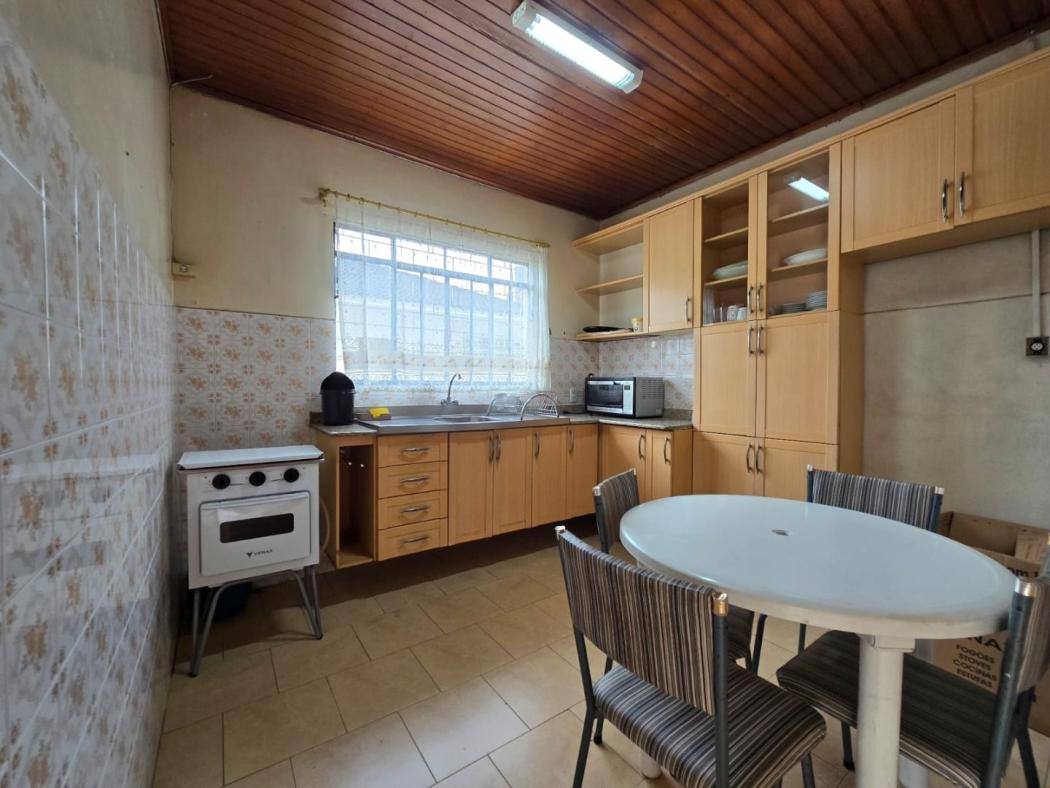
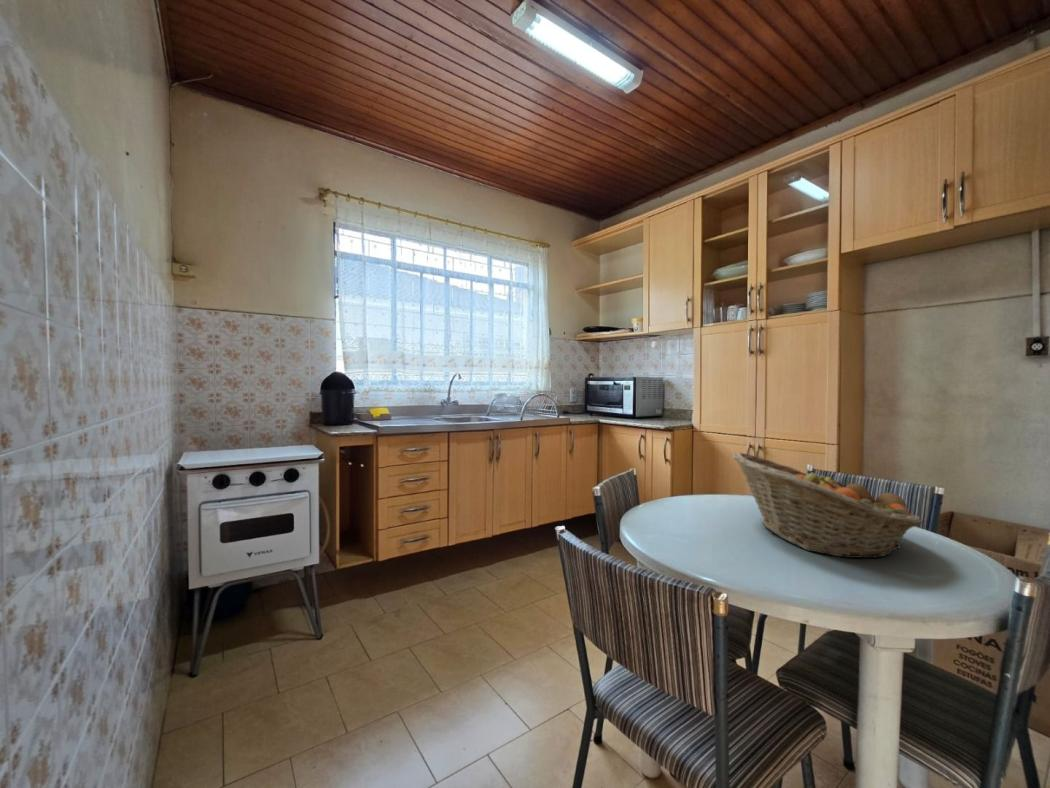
+ fruit basket (813, 496)
